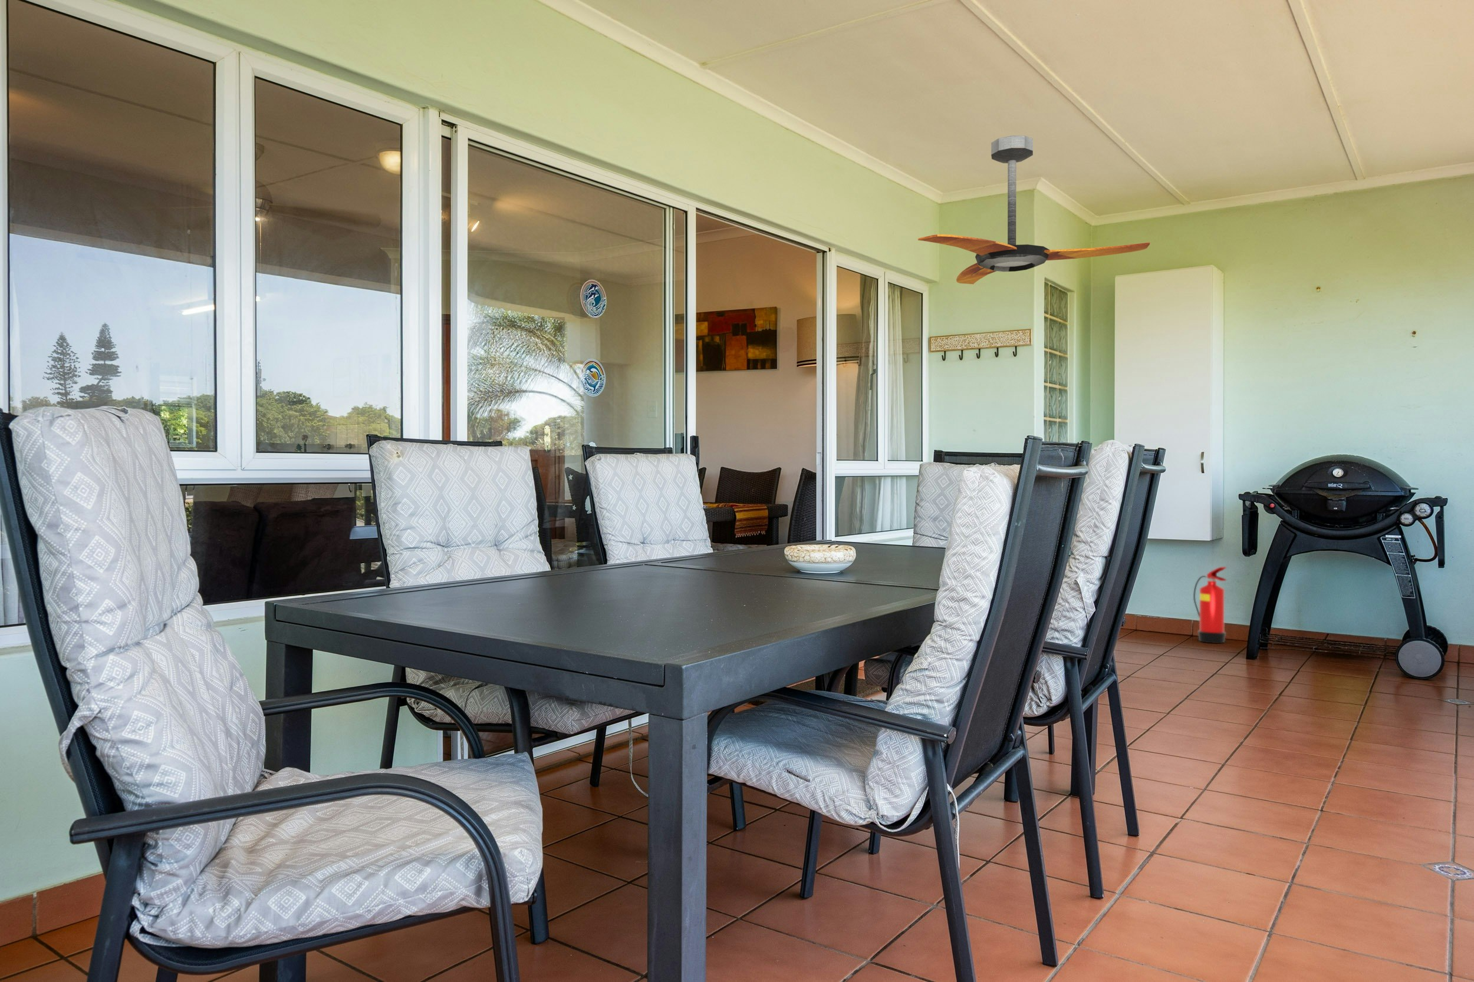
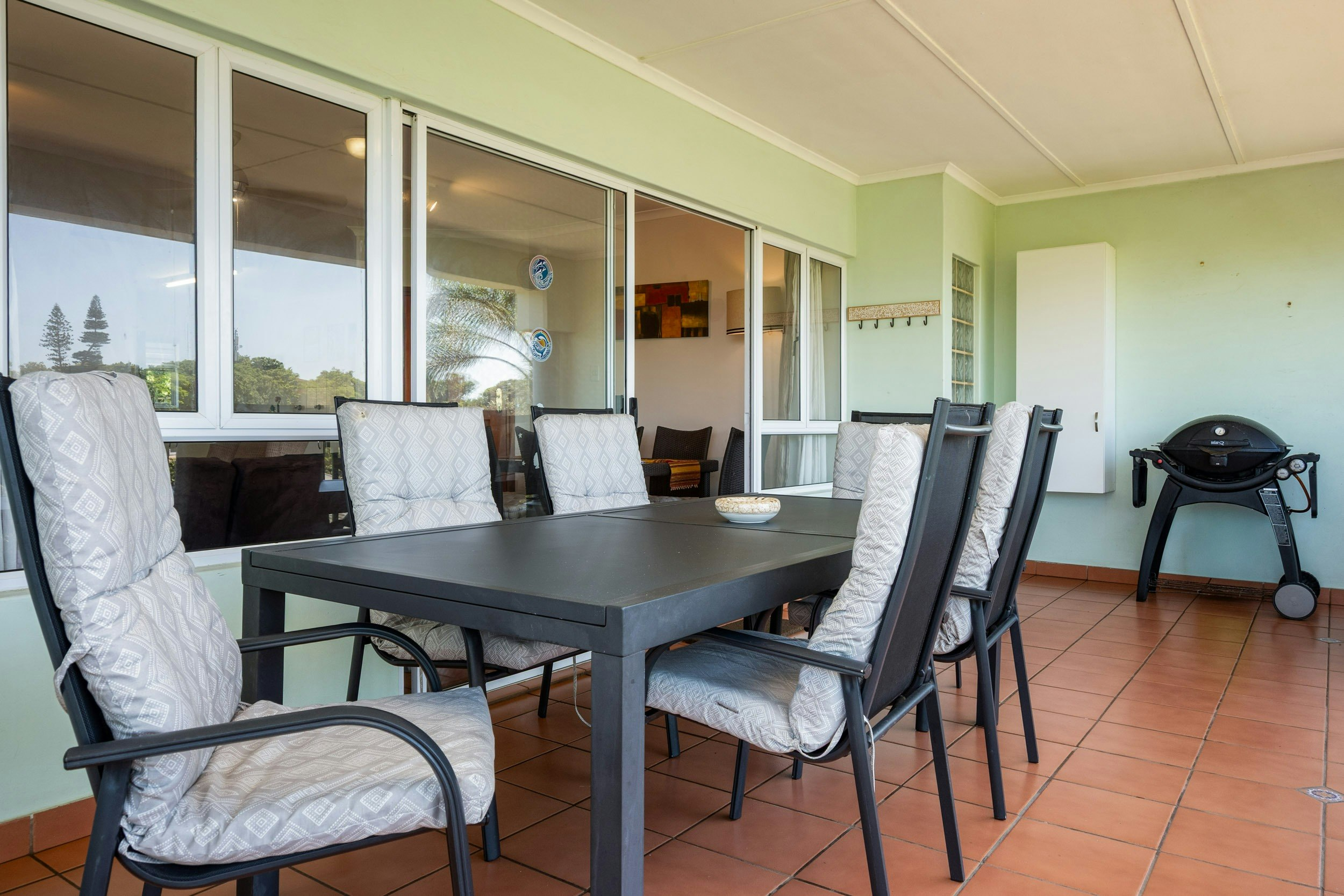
- ceiling fan (1016, 205)
- fire extinguisher (1210, 603)
